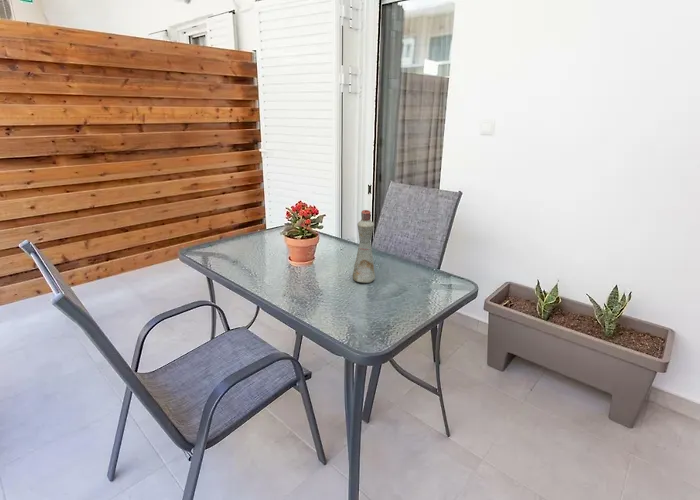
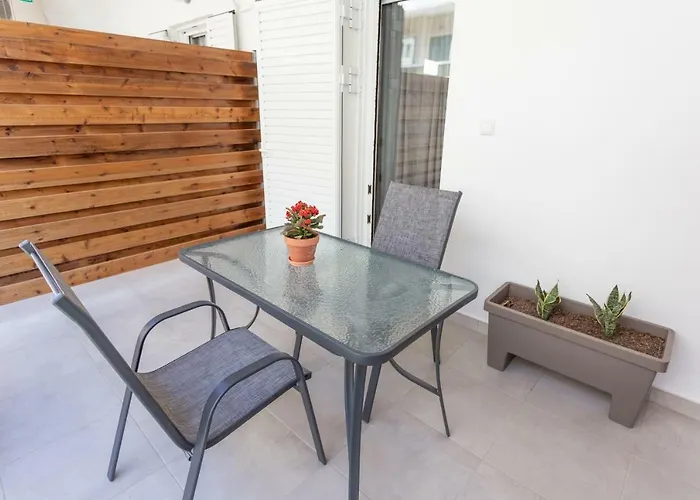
- bottle (364, 245)
